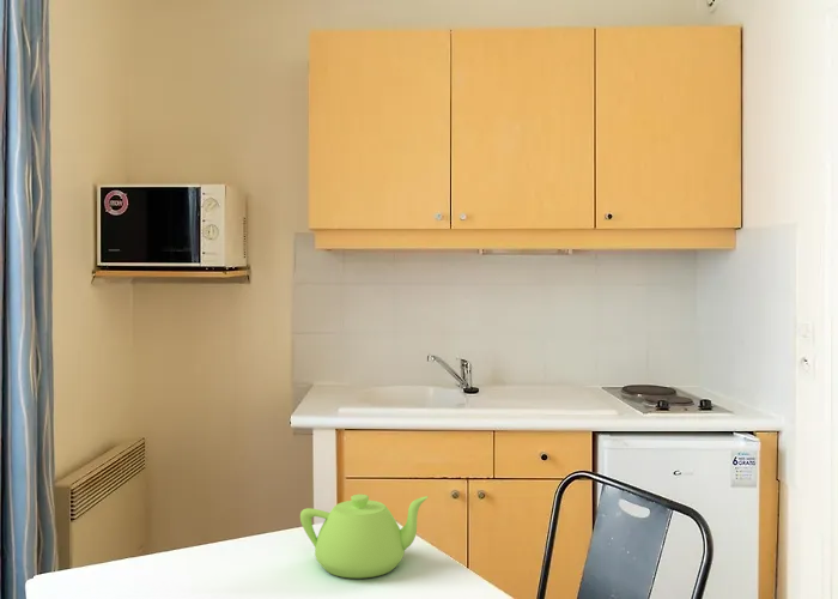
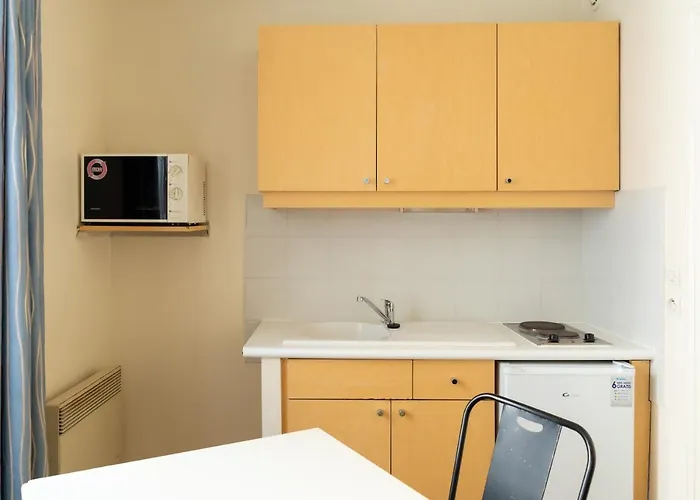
- teapot (364, 530)
